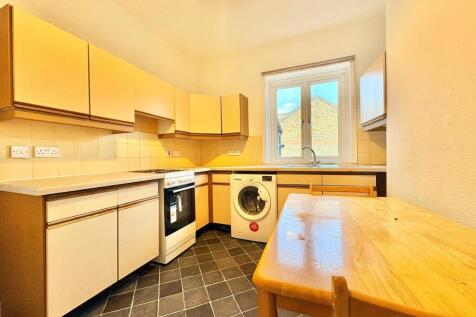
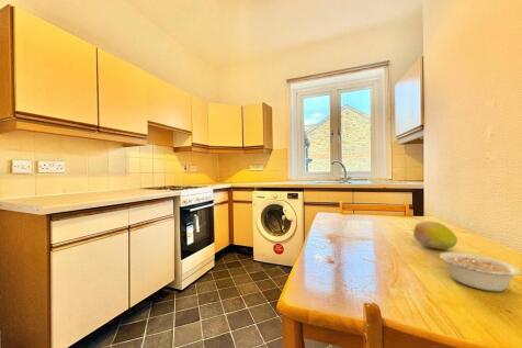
+ fruit (434, 234)
+ legume (479, 270)
